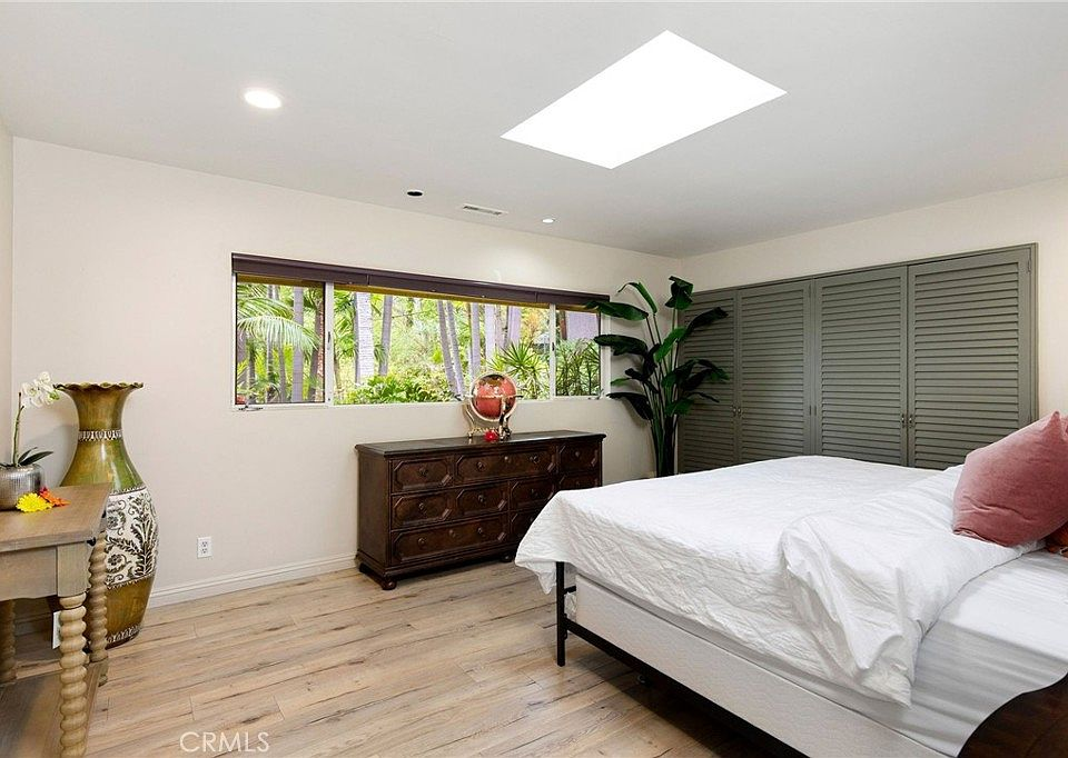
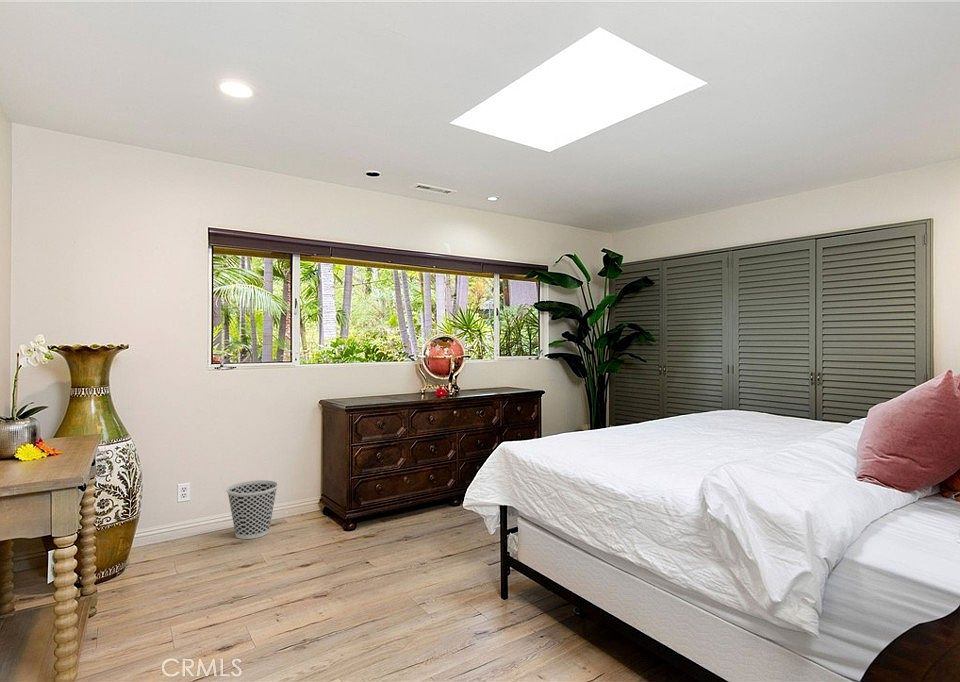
+ wastebasket (252, 509)
